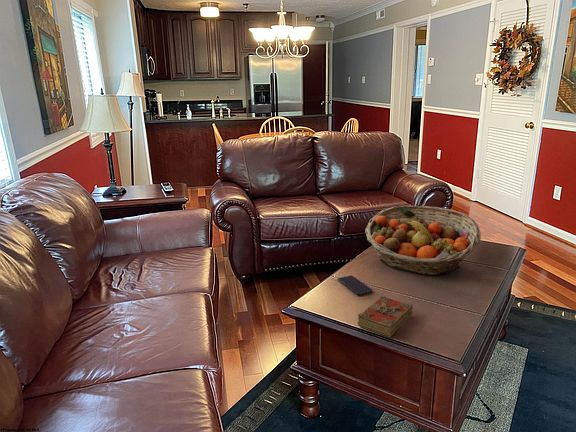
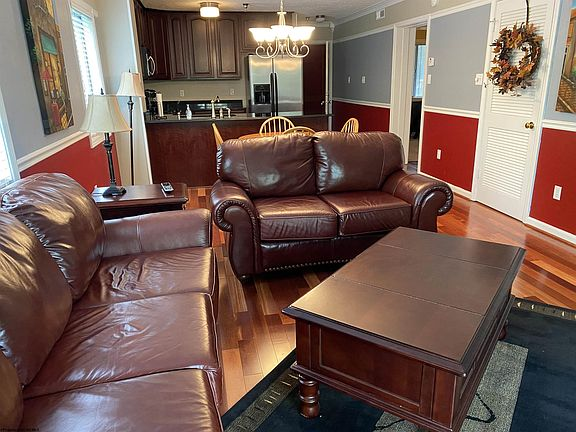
- smartphone (354, 285)
- fruit basket (419, 238)
- book (384, 314)
